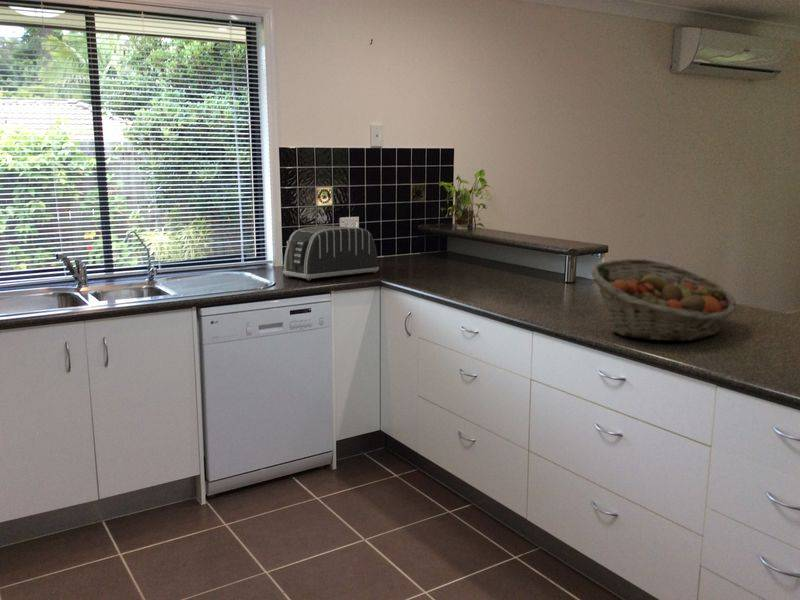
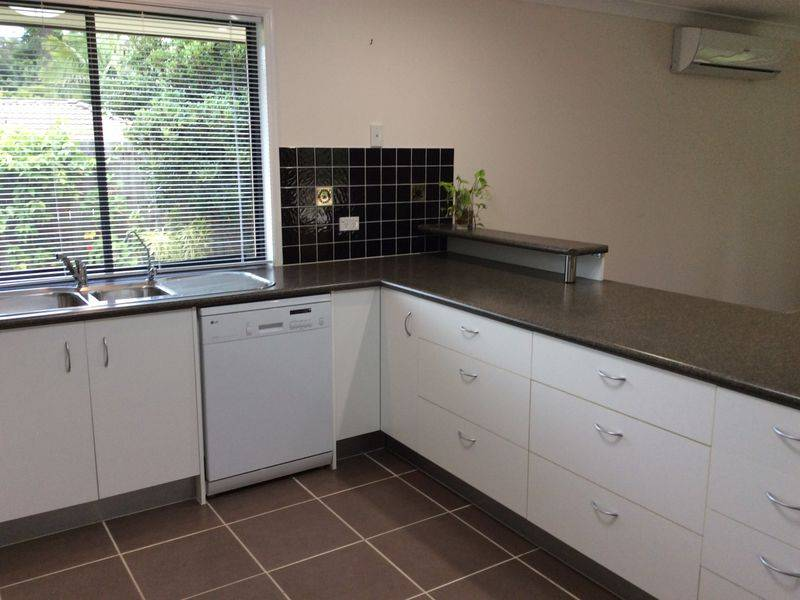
- fruit basket (661, 297)
- toaster (329, 251)
